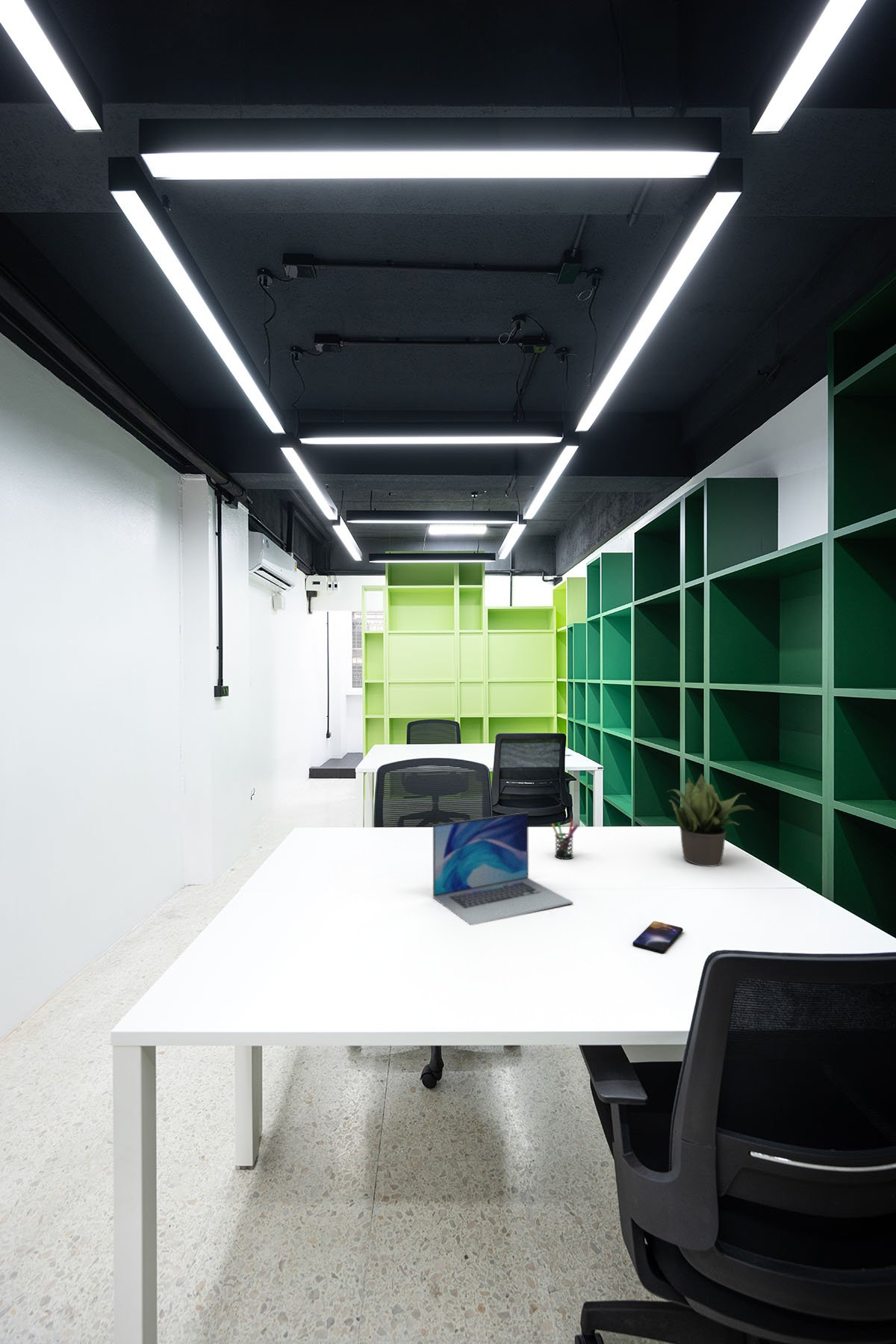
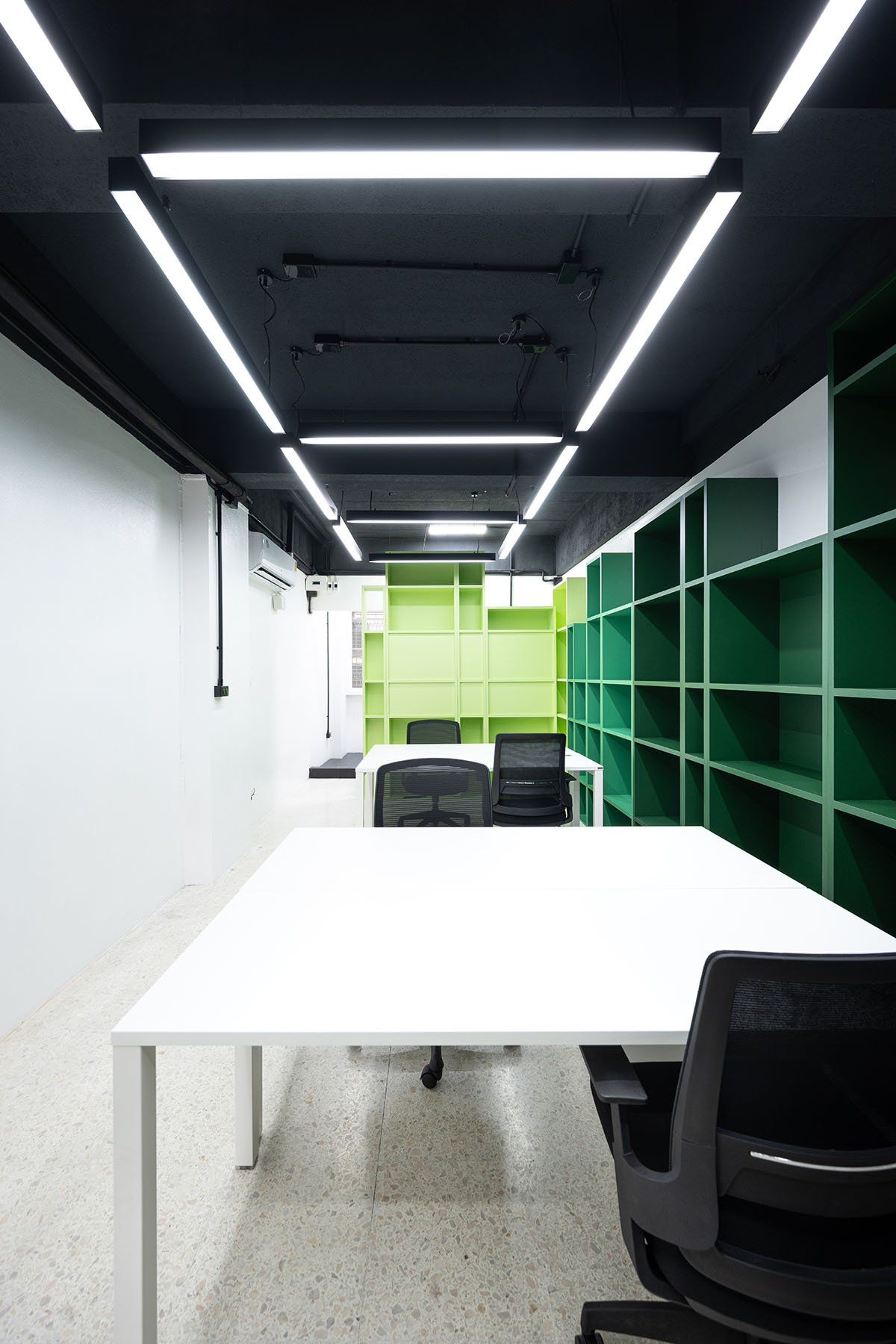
- laptop (502, 863)
- potted plant (712, 817)
- pen holder (564, 838)
- smartphone (658, 936)
